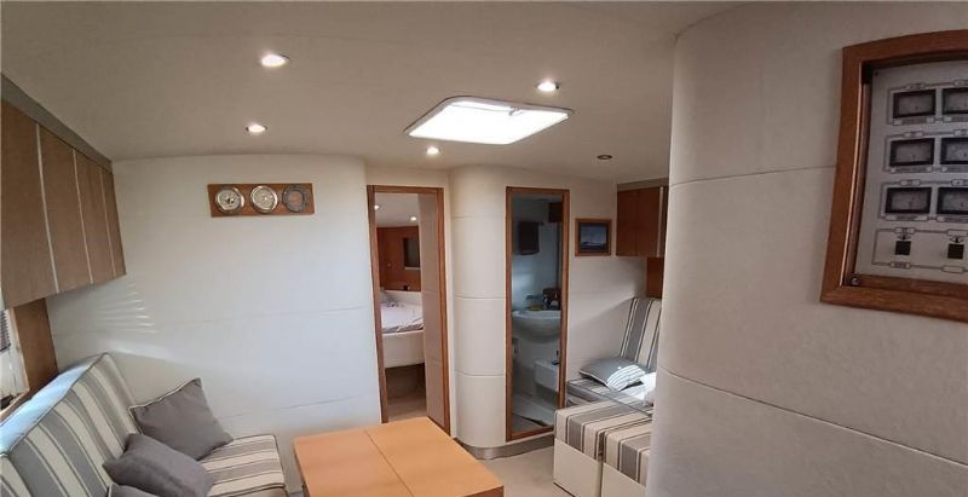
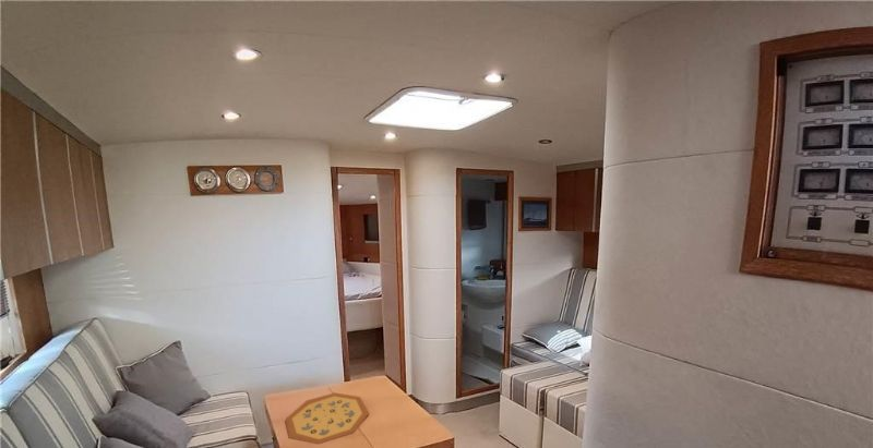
+ decorative tray (327, 415)
